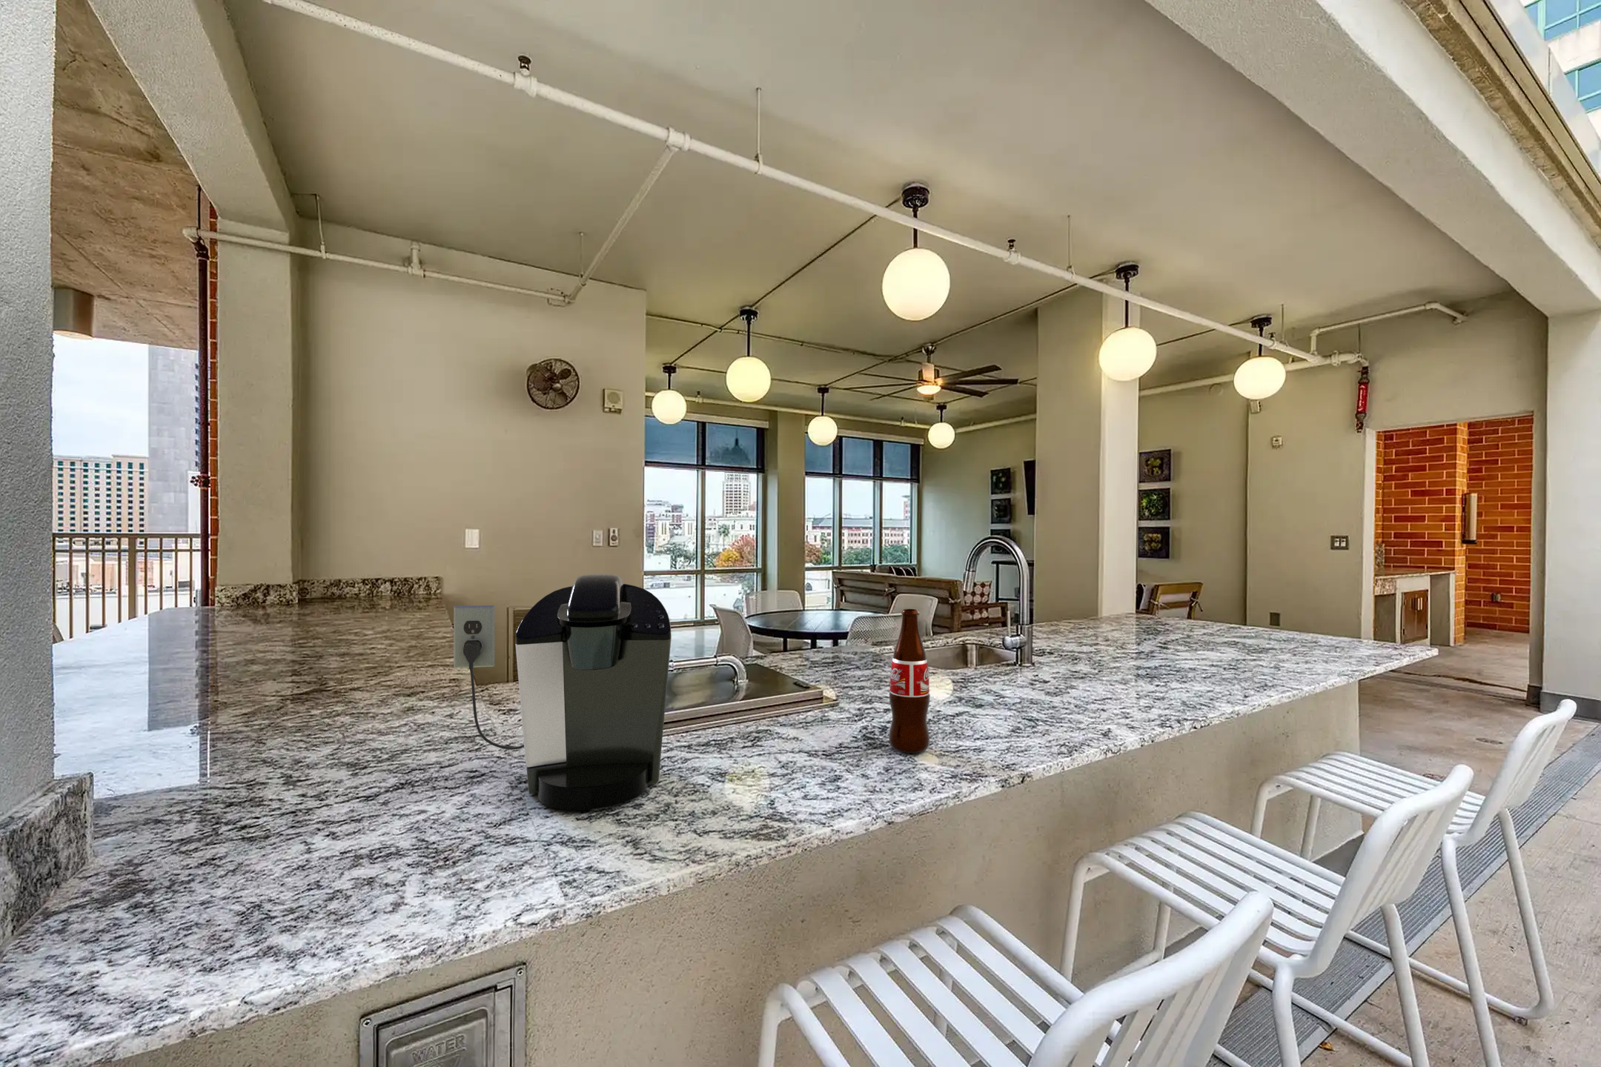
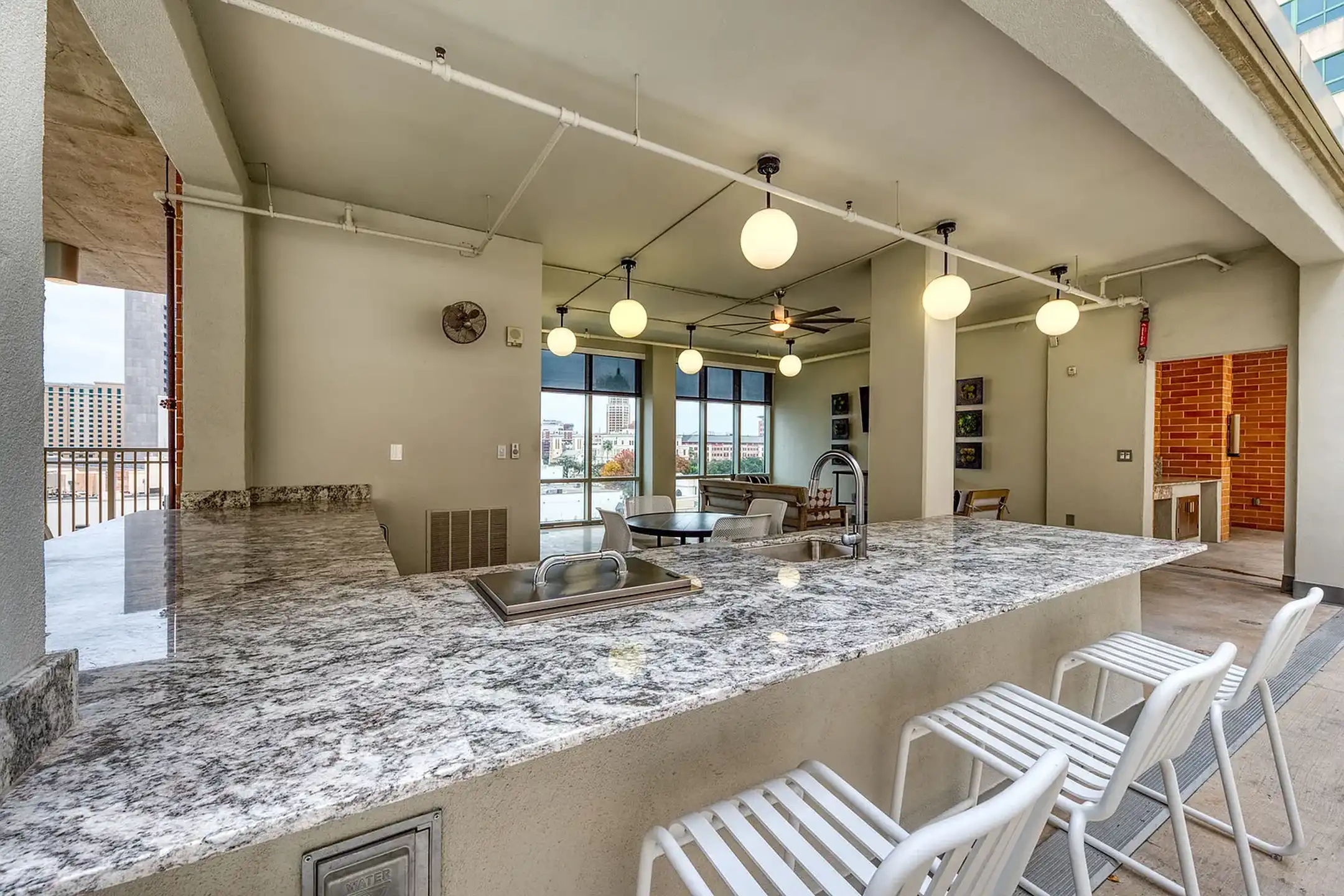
- bottle (909, 679)
- coffee maker (554, 678)
